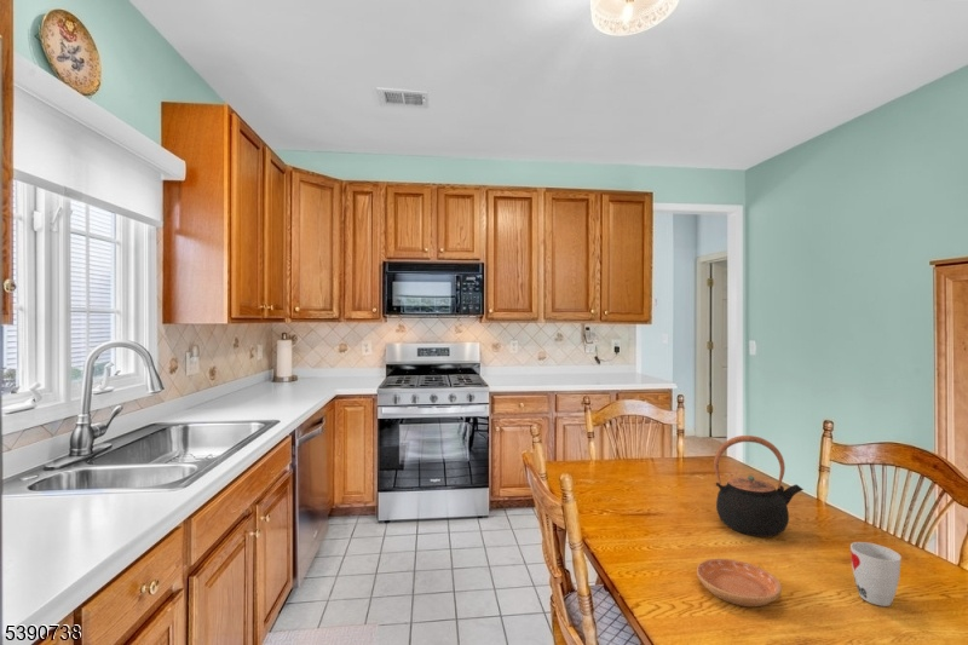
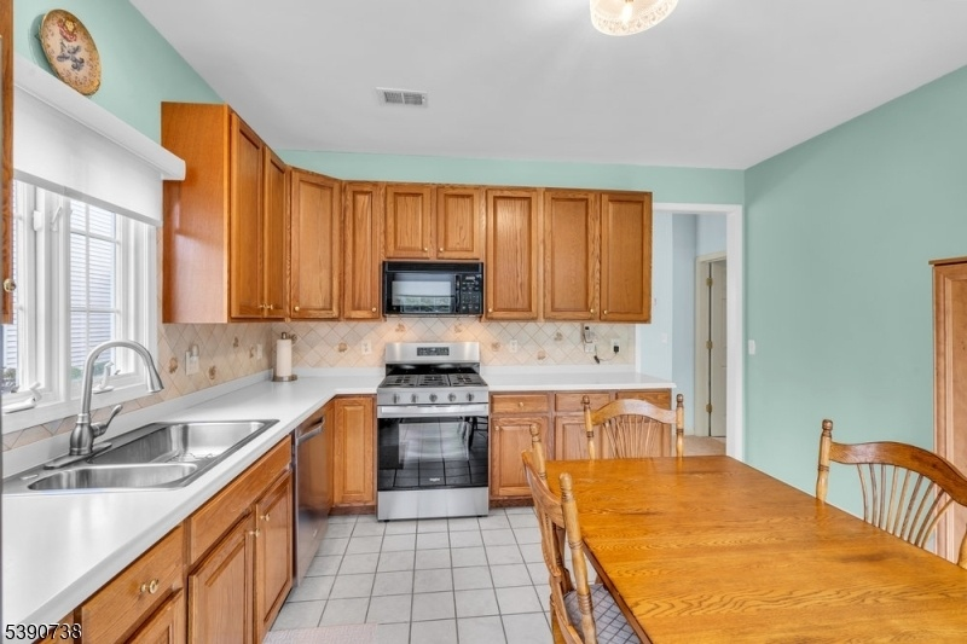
- cup (875, 575)
- teapot (757, 480)
- saucer (737, 582)
